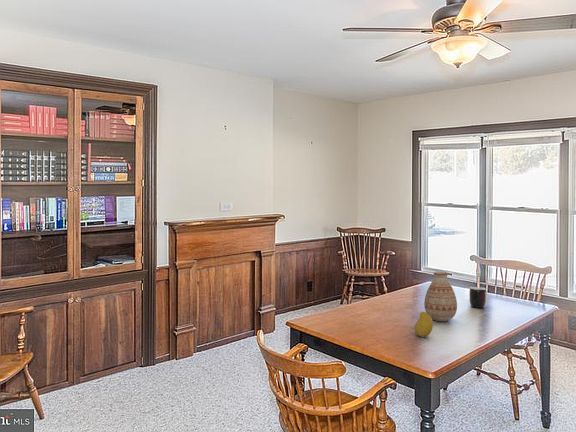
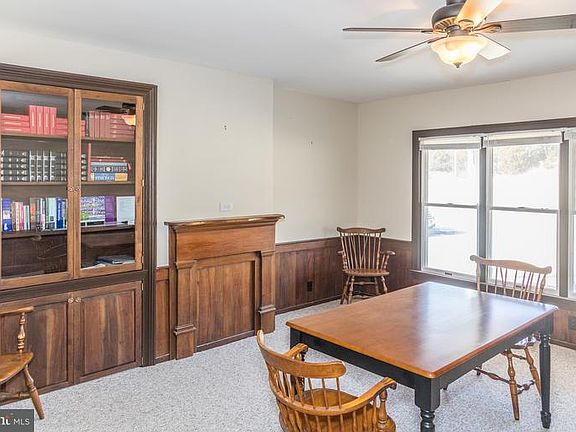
- mug (478, 297)
- fruit (423, 324)
- vase (440, 296)
